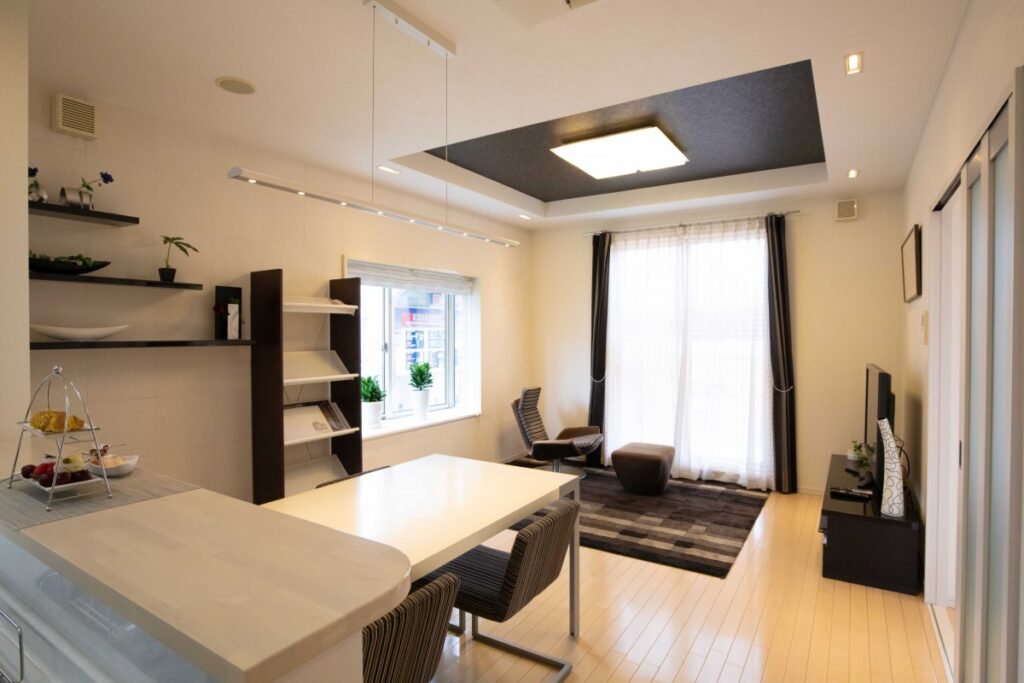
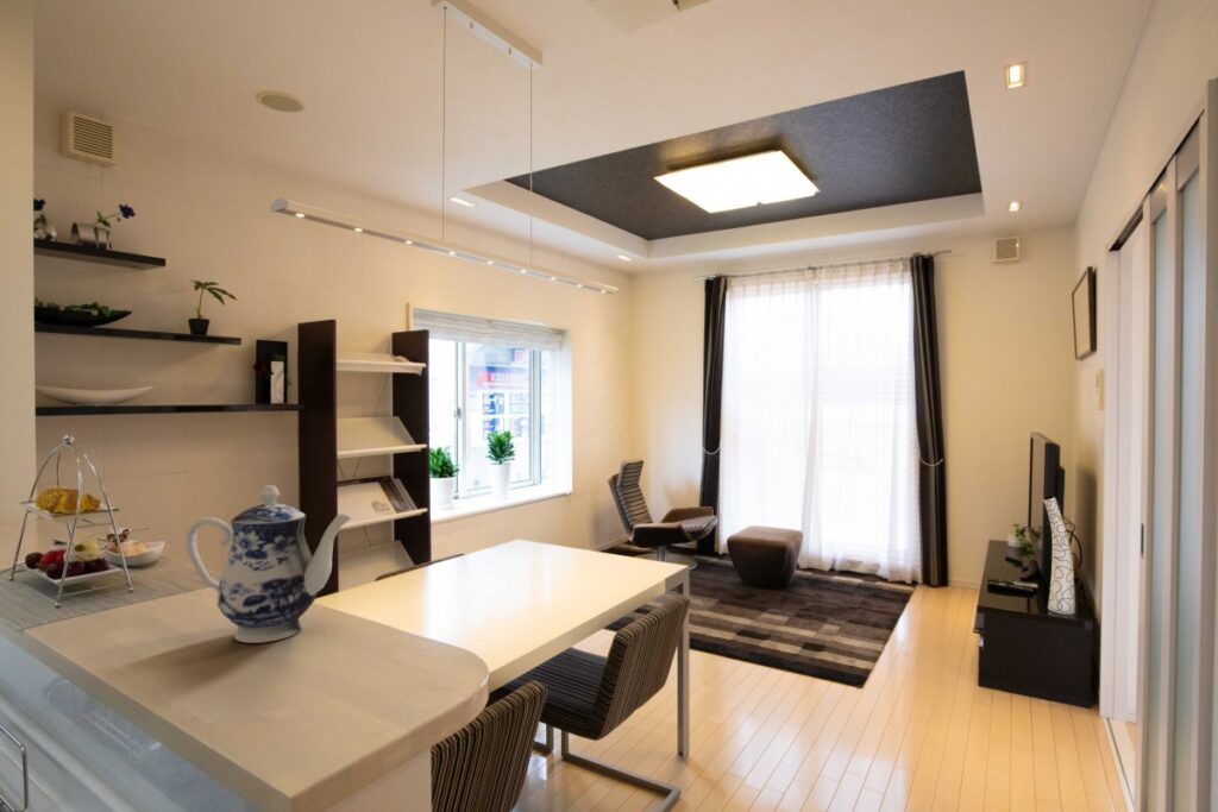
+ teapot (269, 559)
